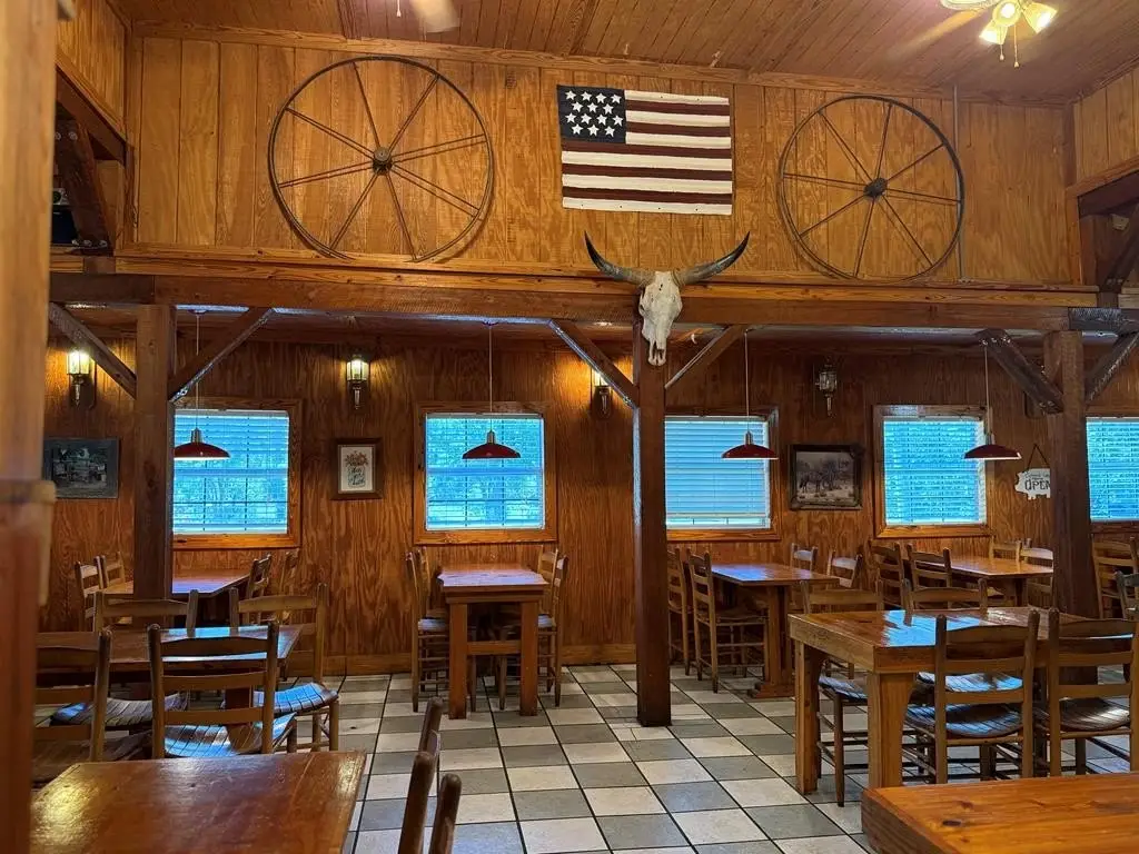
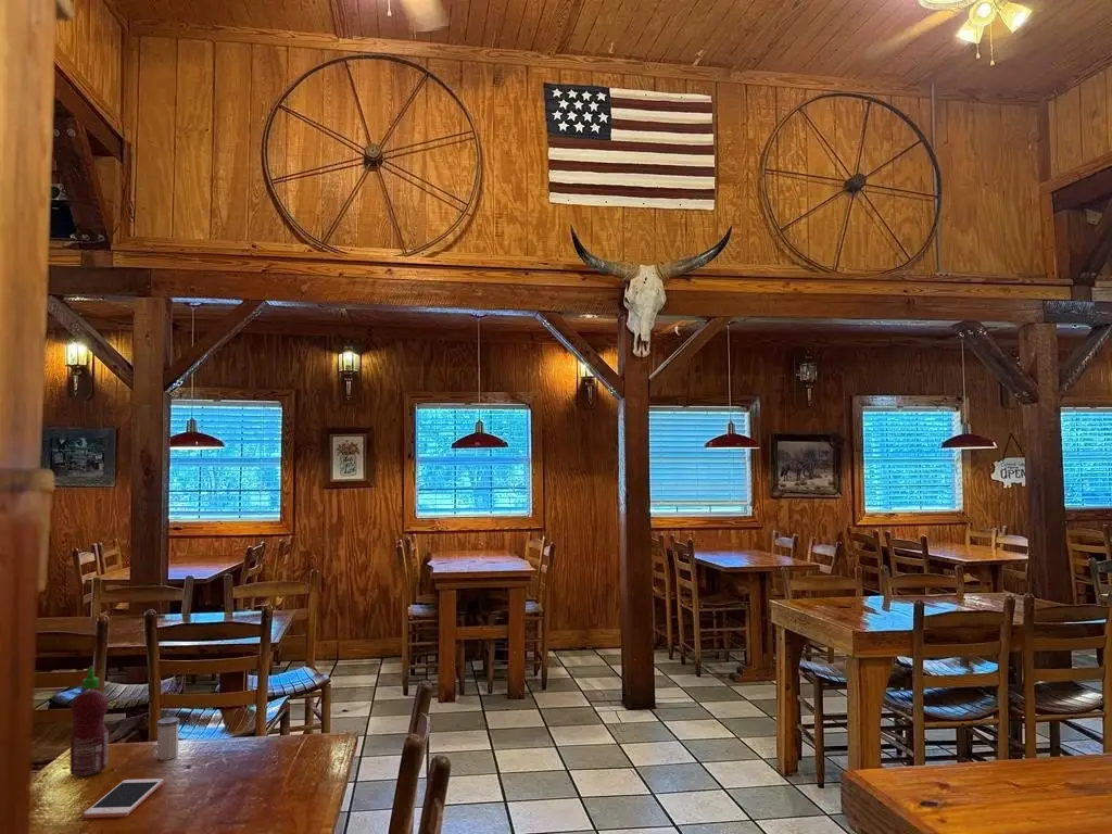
+ cell phone (125, 797)
+ salt shaker (167, 737)
+ hot sauce (89, 718)
